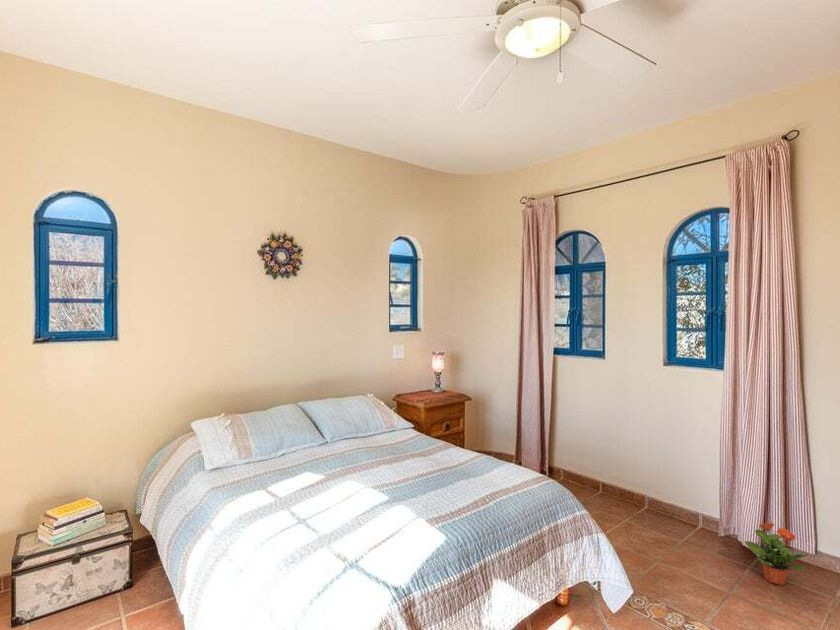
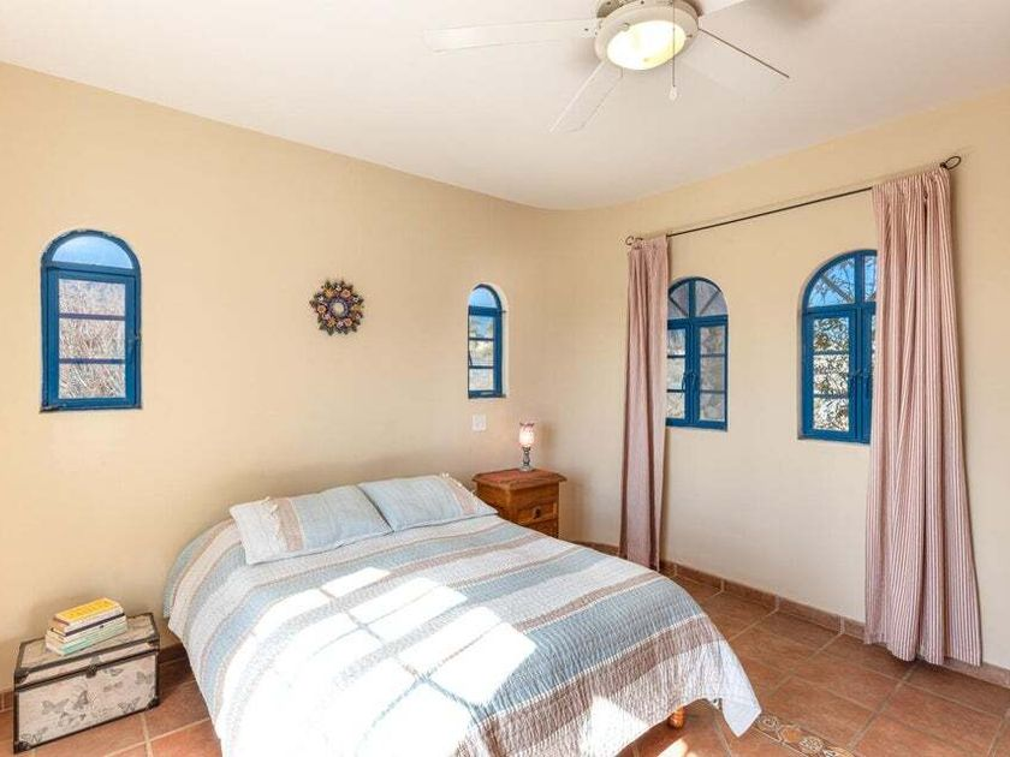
- potted plant (775, 552)
